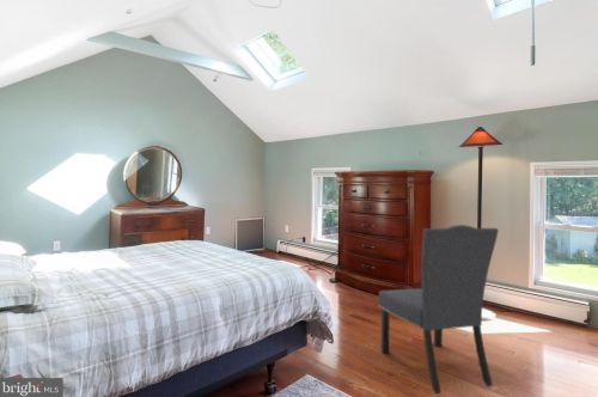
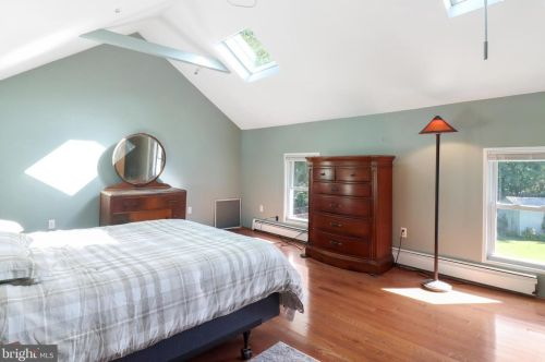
- chair (433, 294)
